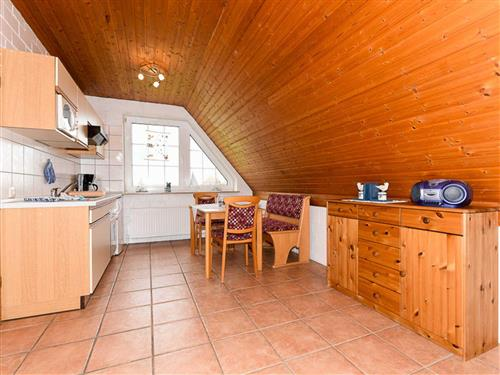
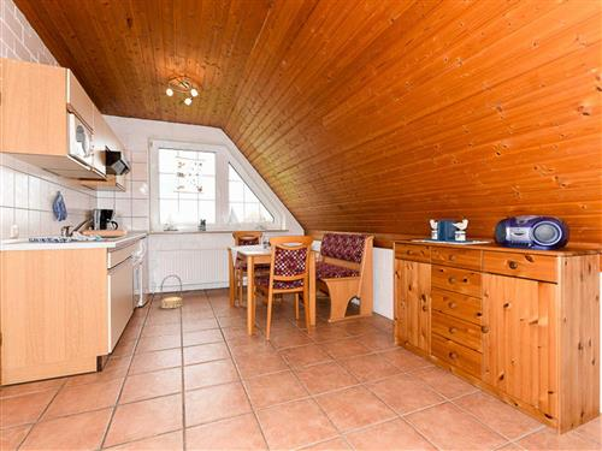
+ basket (171, 297)
